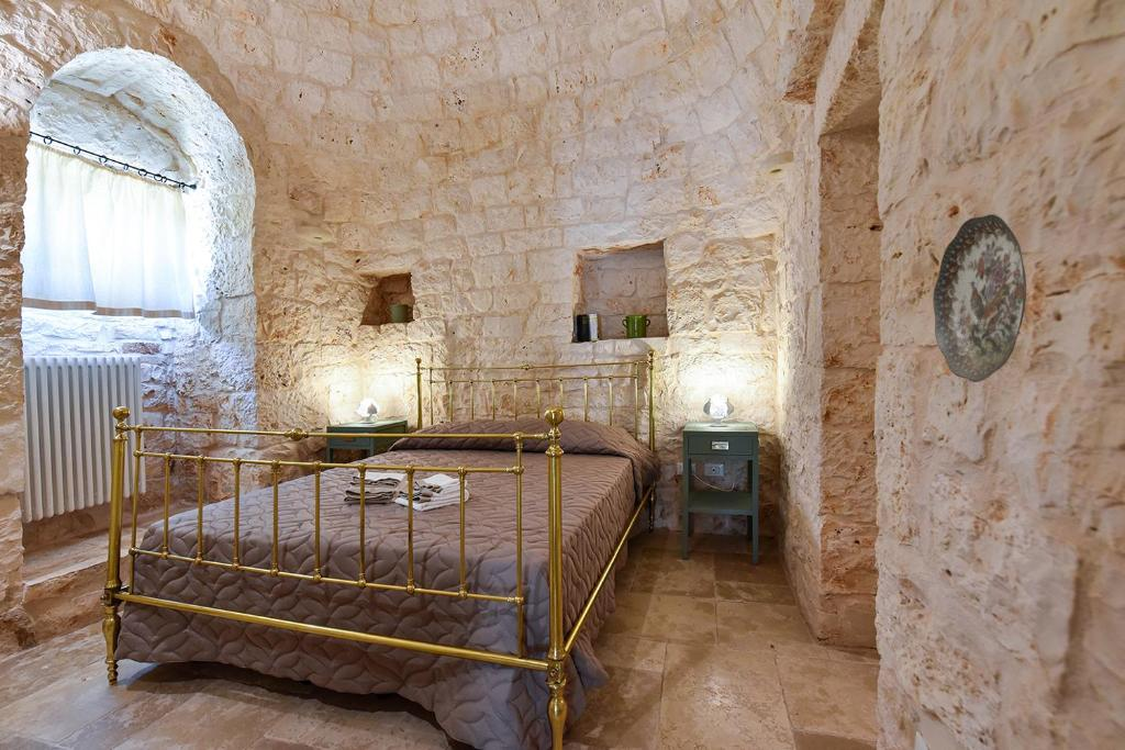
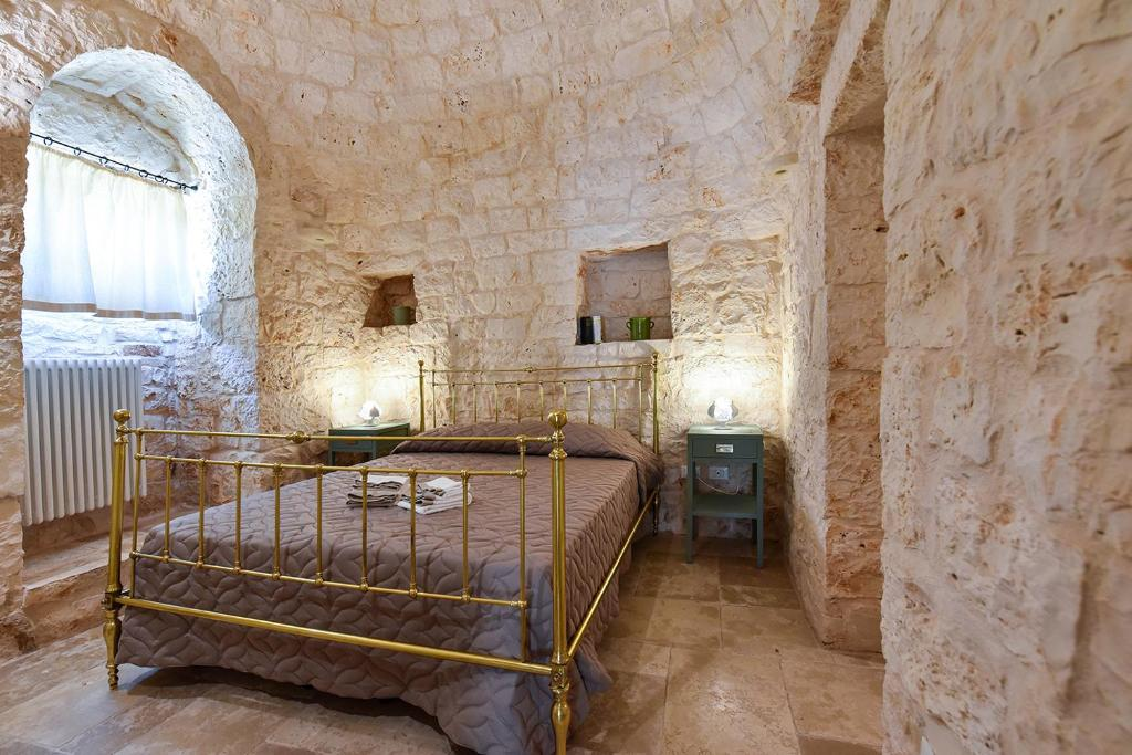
- decorative plate (980, 299)
